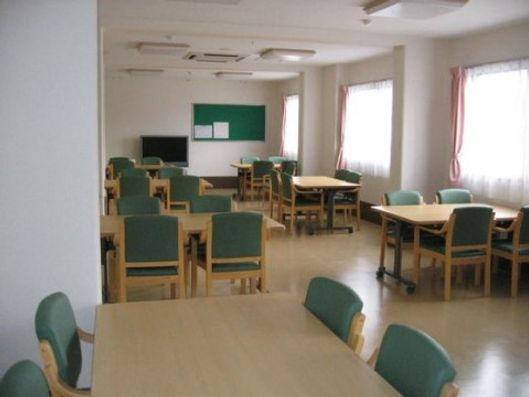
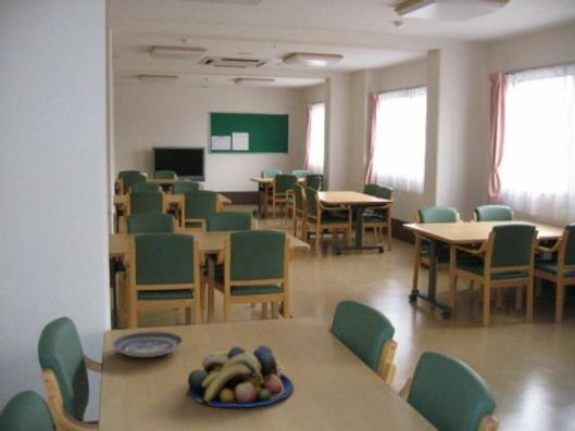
+ fruit bowl (241, 369)
+ plate (148, 346)
